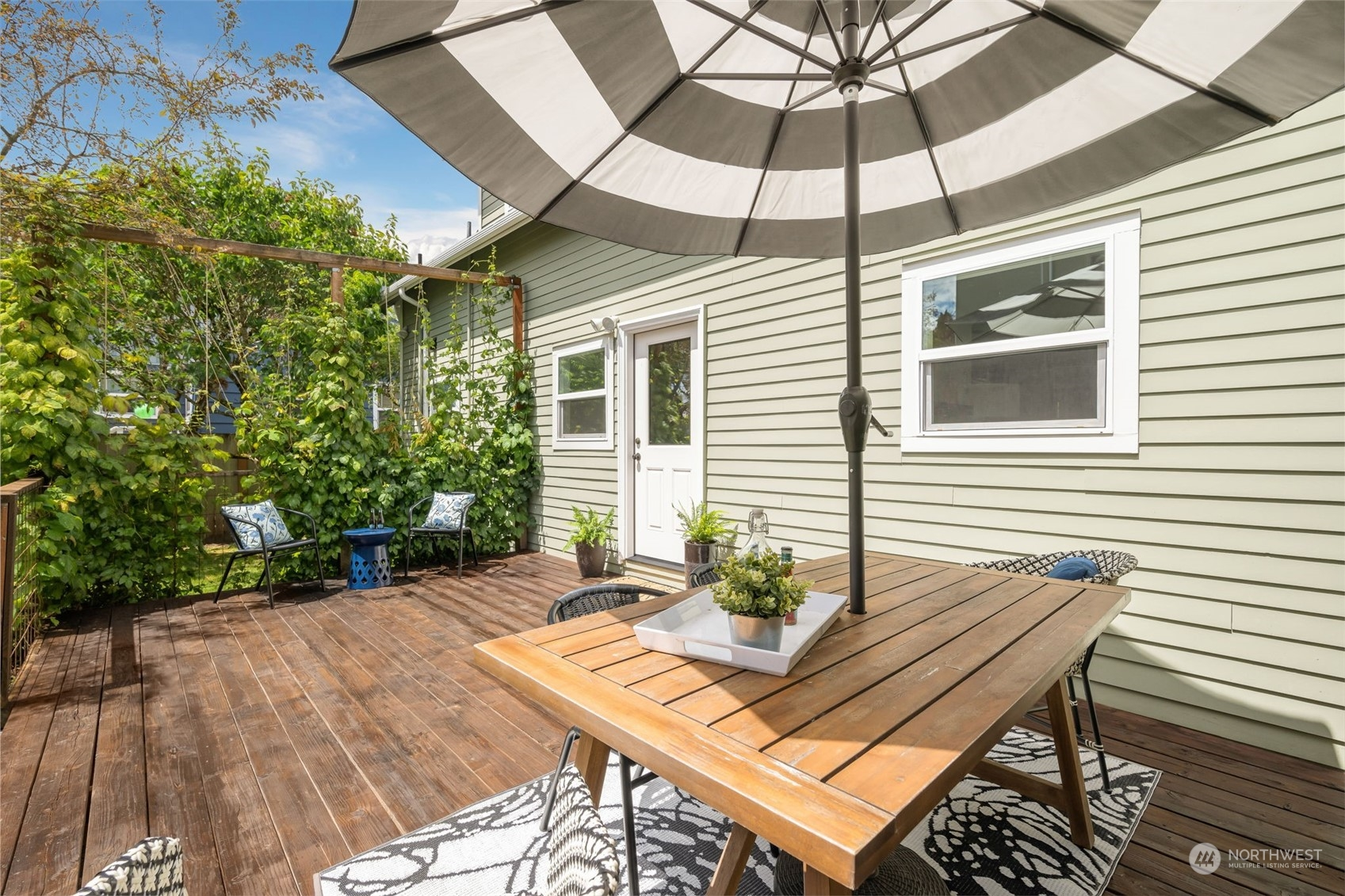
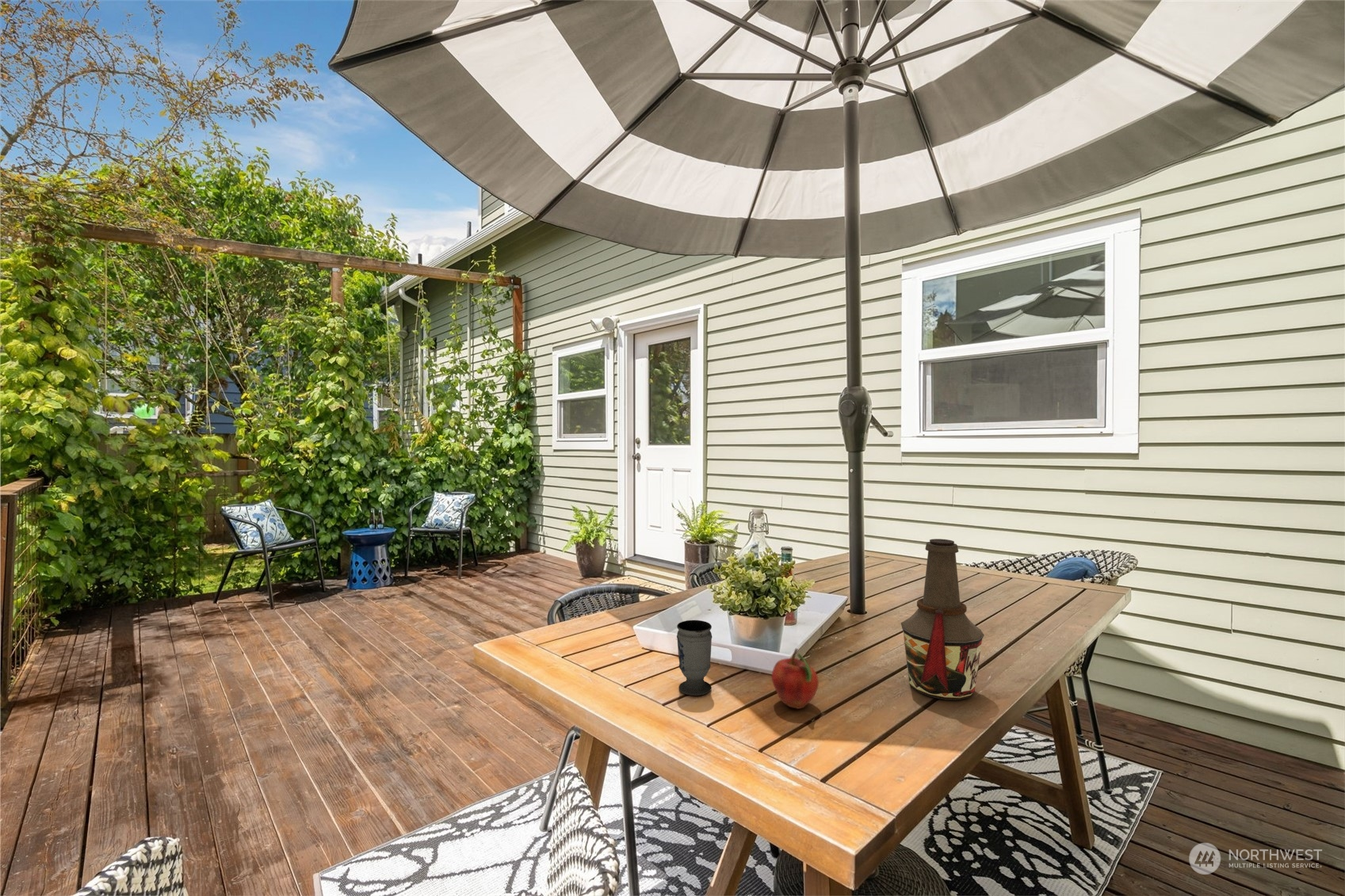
+ fruit (796, 678)
+ cup (694, 657)
+ bottle (941, 616)
